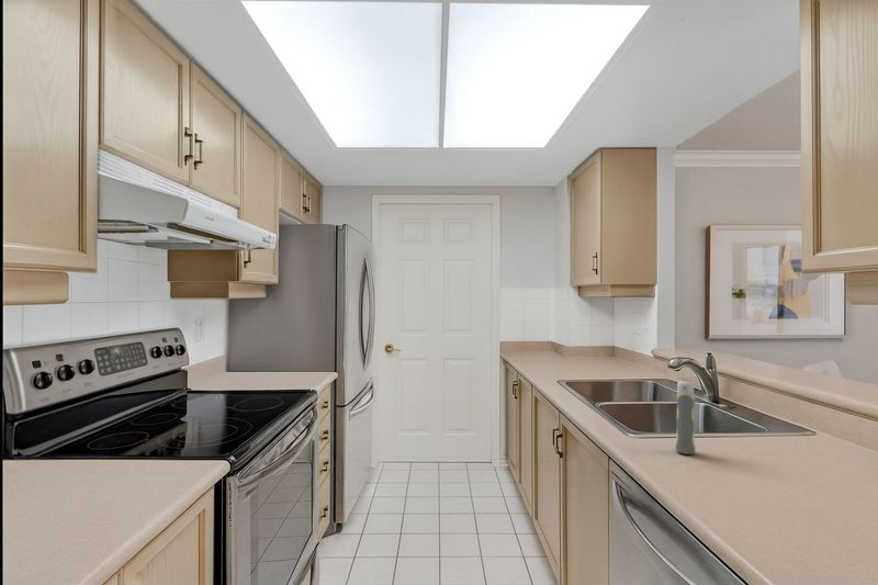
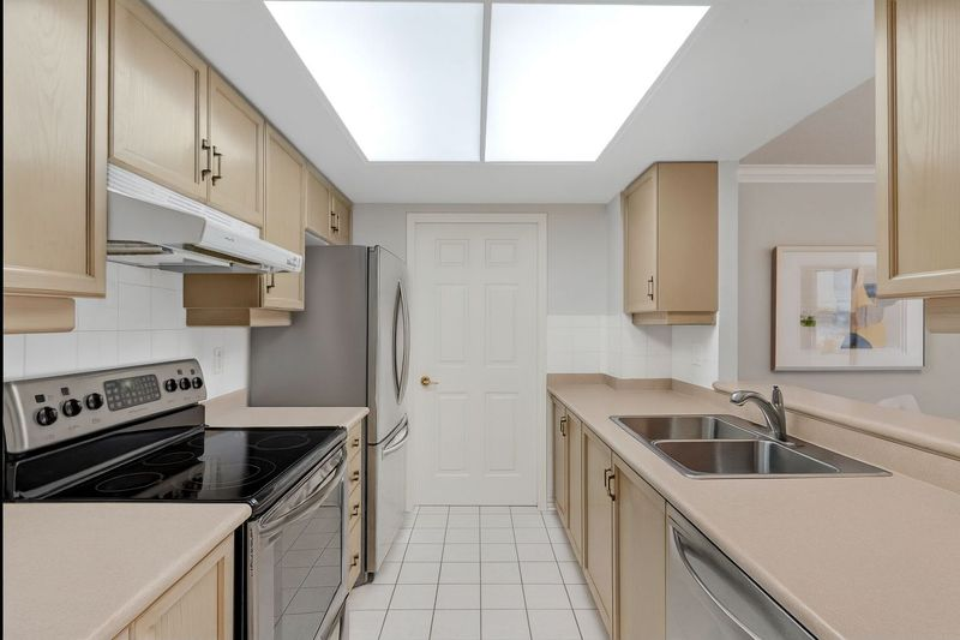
- spray bottle (685, 416)
